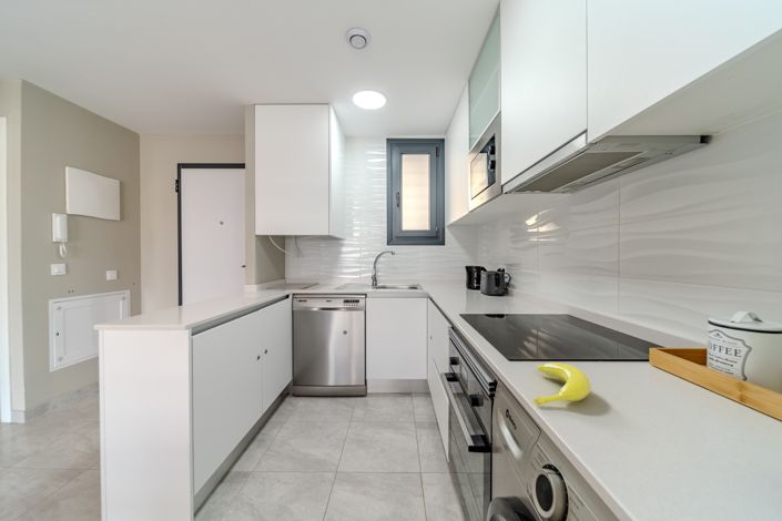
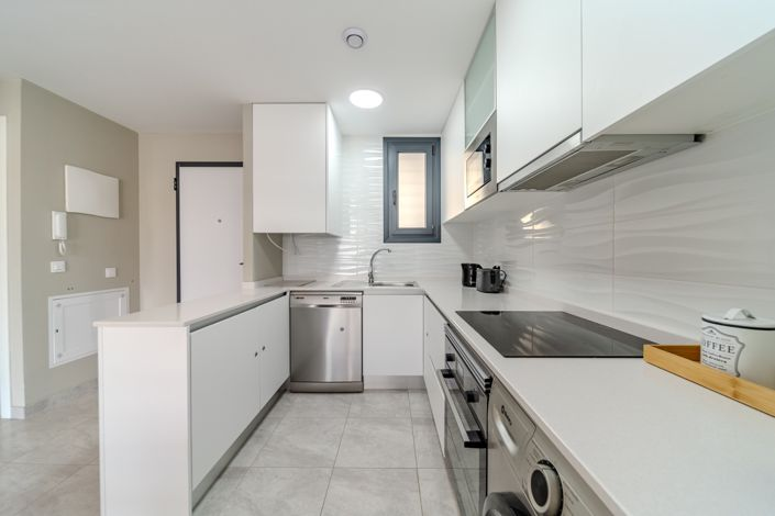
- banana (561, 379)
